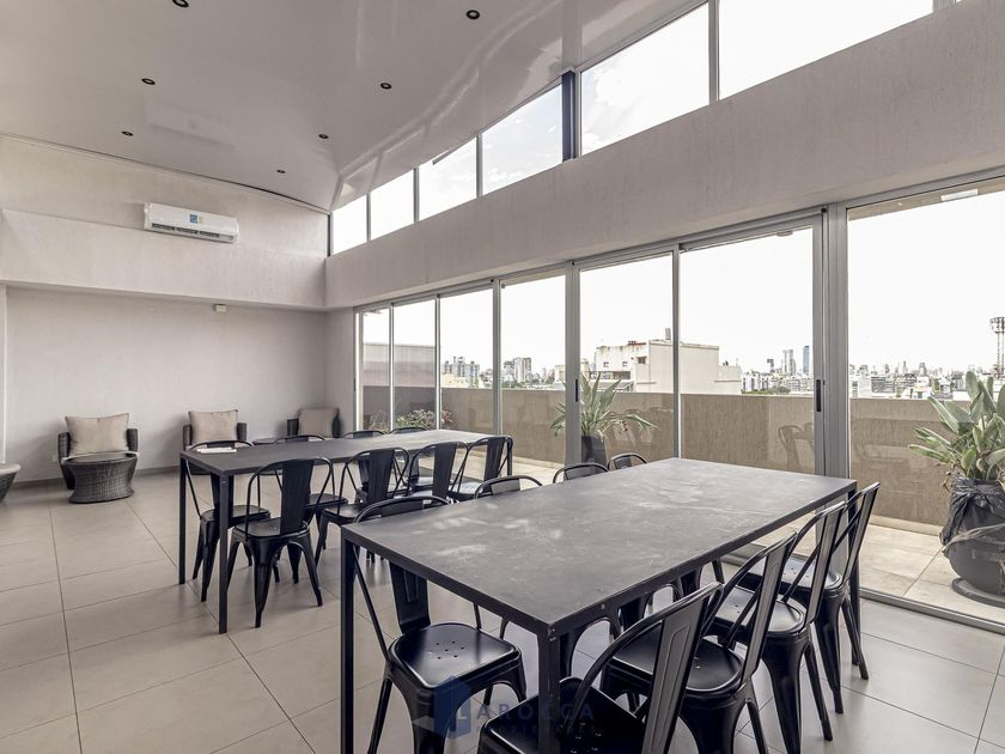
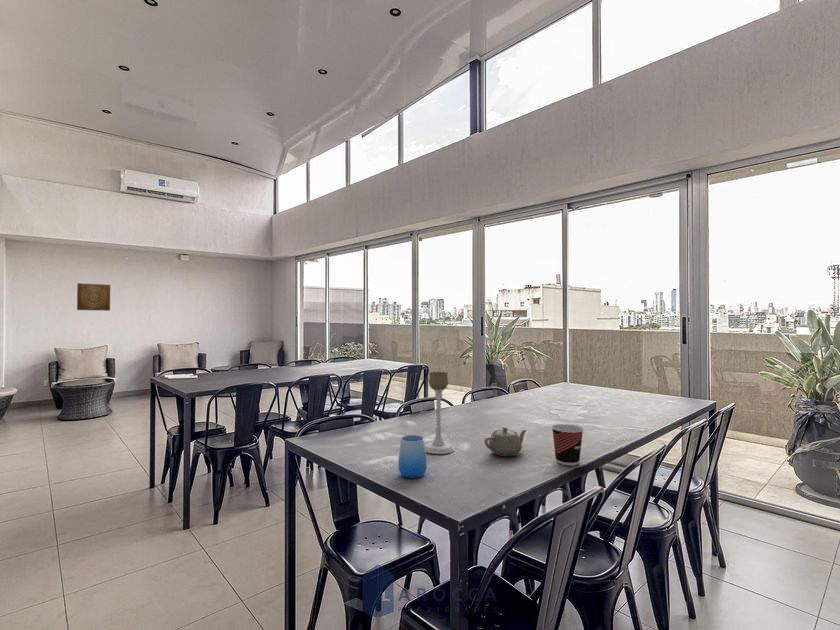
+ cup (567, 444)
+ candle holder (438, 411)
+ wall art (94, 297)
+ teapot (506, 440)
+ cup (412, 456)
